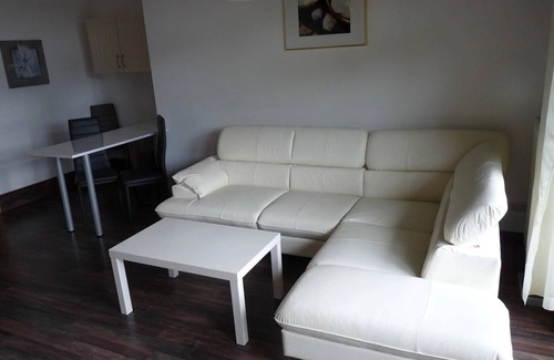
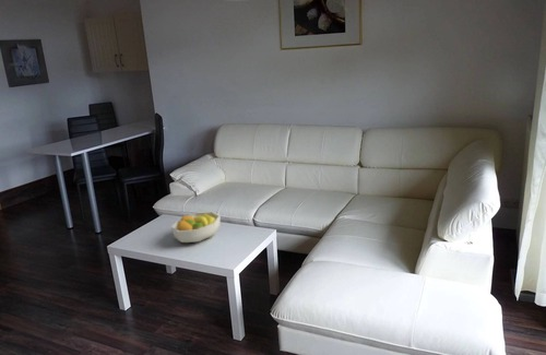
+ fruit bowl (197, 224)
